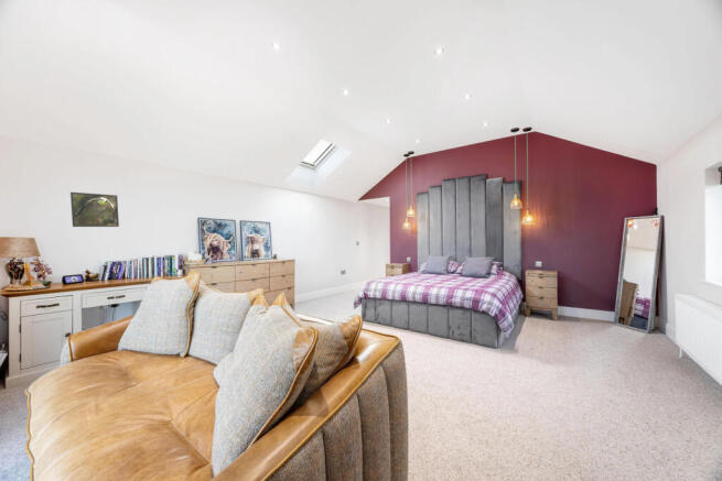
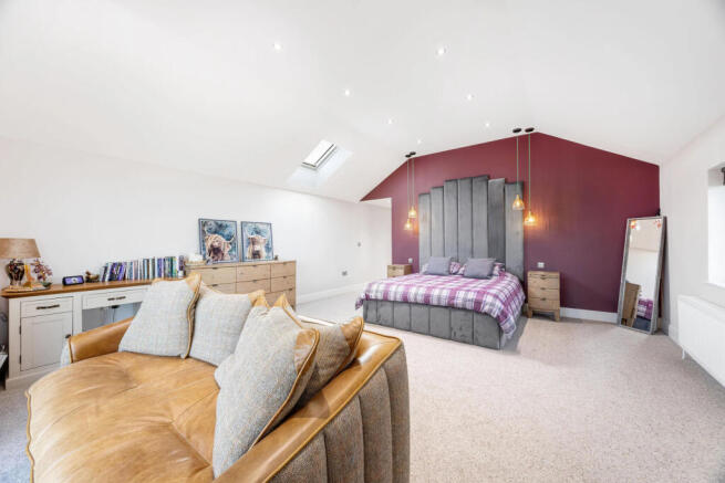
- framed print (96, 210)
